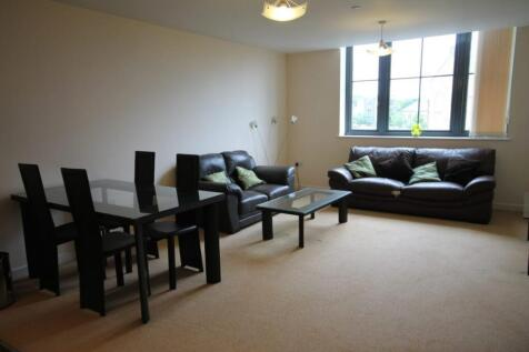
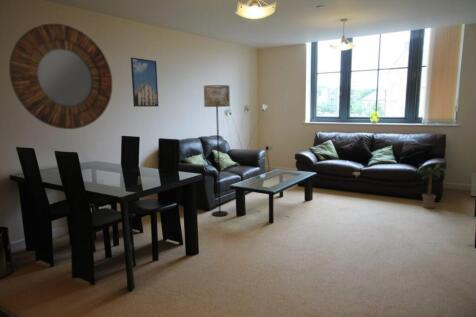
+ home mirror (67, 78)
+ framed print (145, 83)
+ floor lamp (218, 151)
+ potted plant (430, 184)
